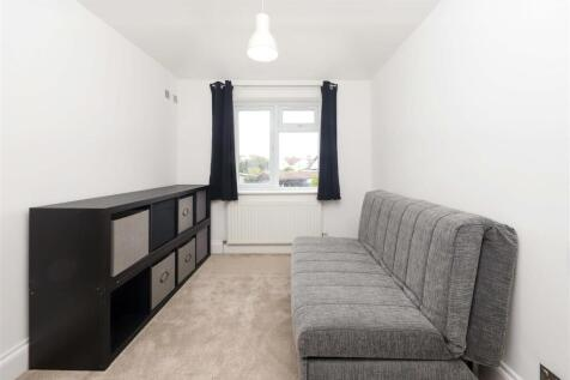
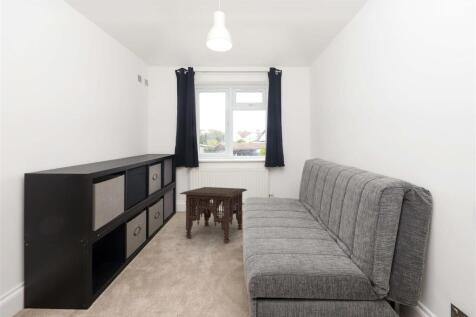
+ side table (215, 211)
